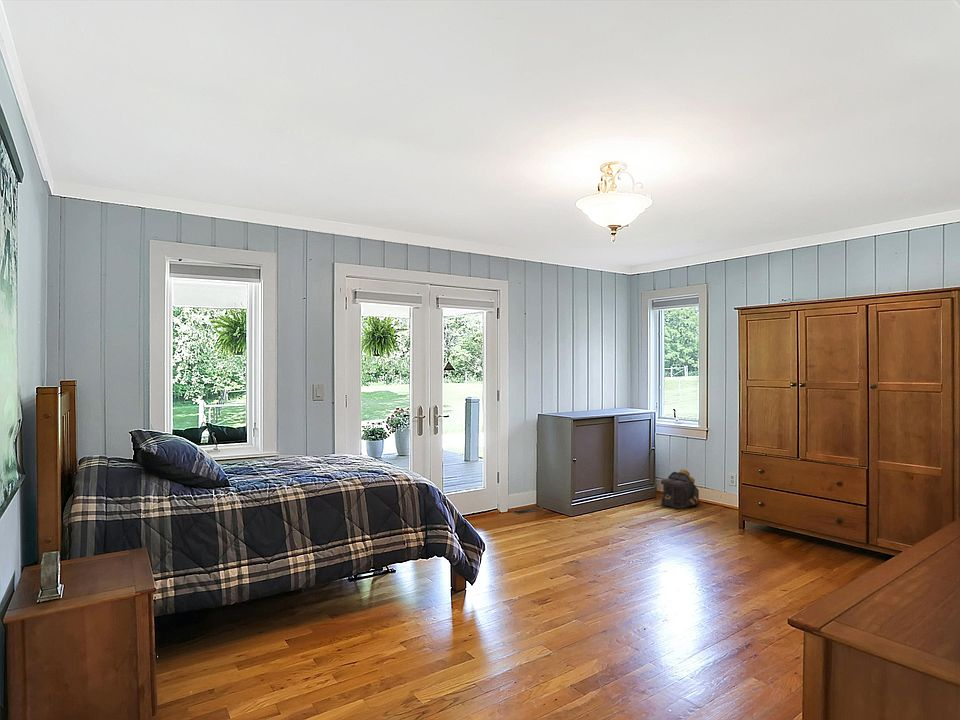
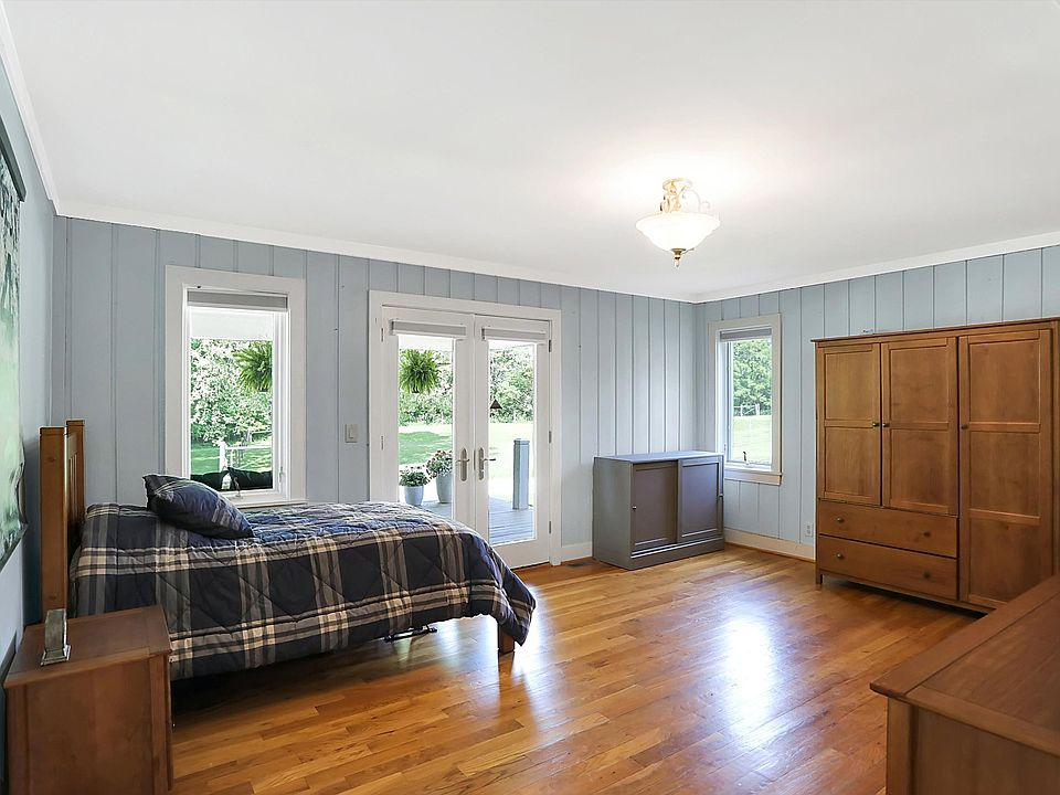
- backpack (680, 486)
